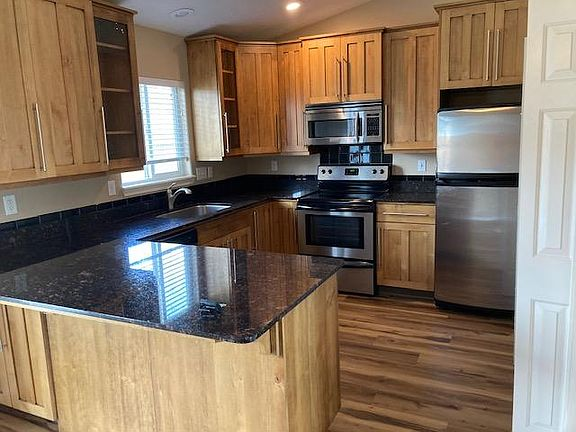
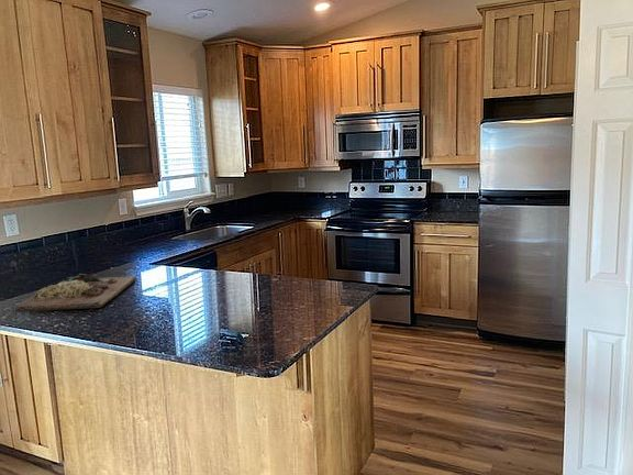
+ cutting board (80, 286)
